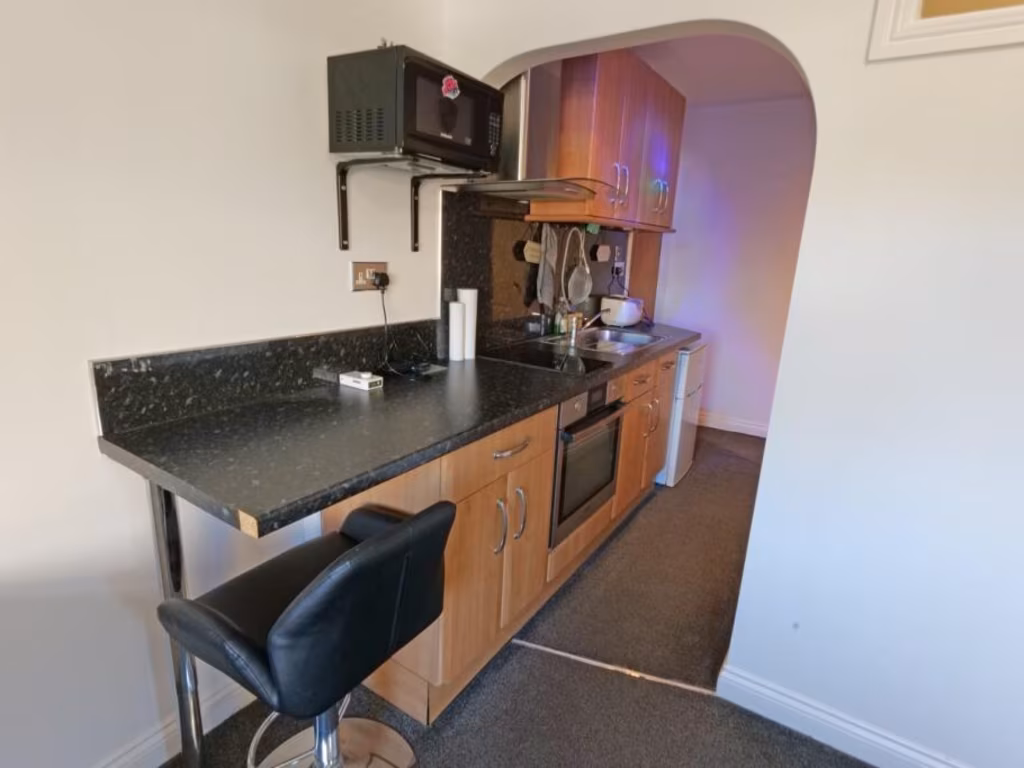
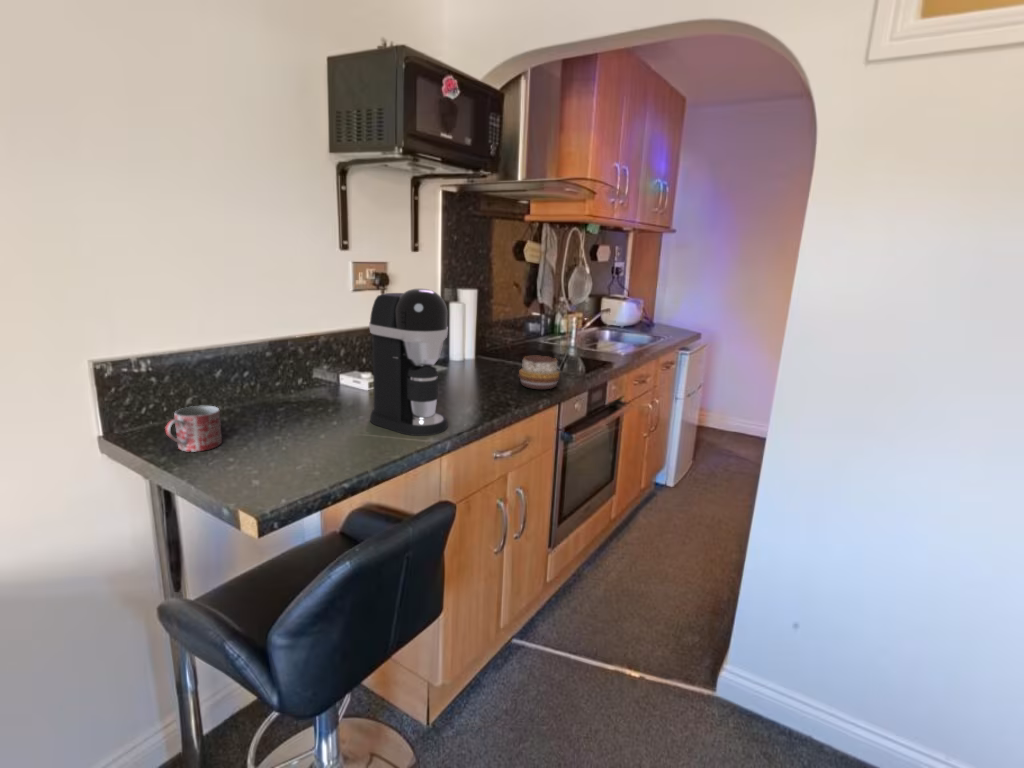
+ decorative bowl (539, 372)
+ coffee maker (408, 357)
+ mug (191, 429)
